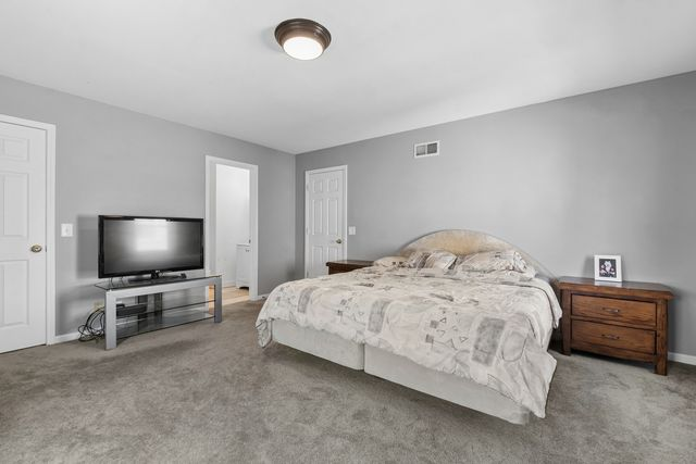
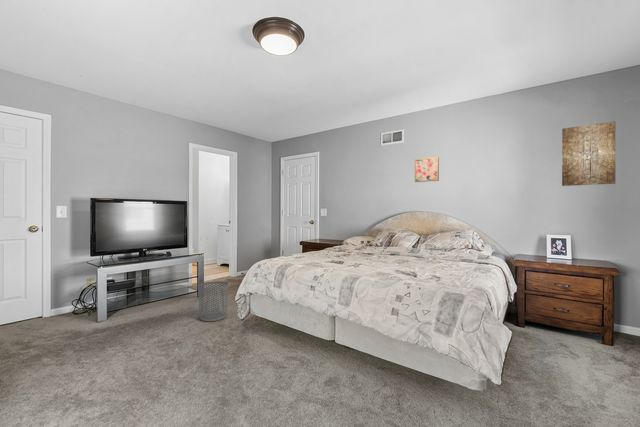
+ wall art (587, 155)
+ wall art (426, 170)
+ waste bin (213, 300)
